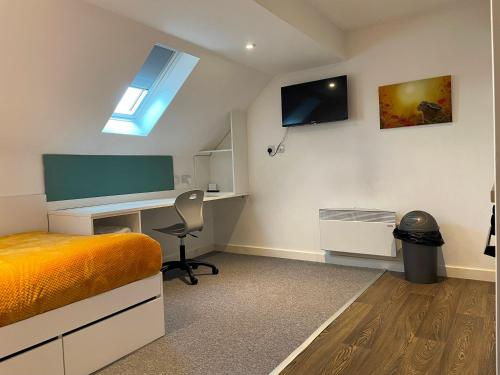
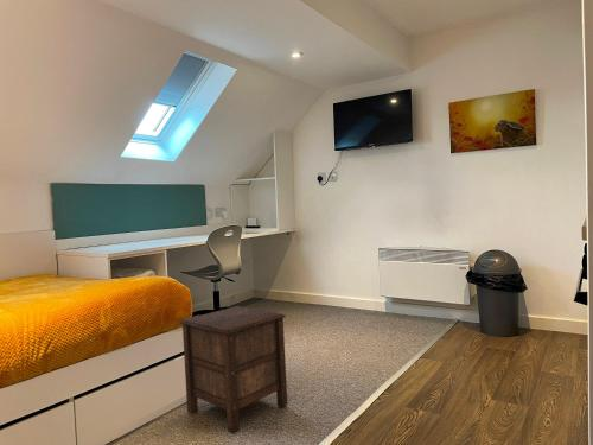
+ nightstand (235, 362)
